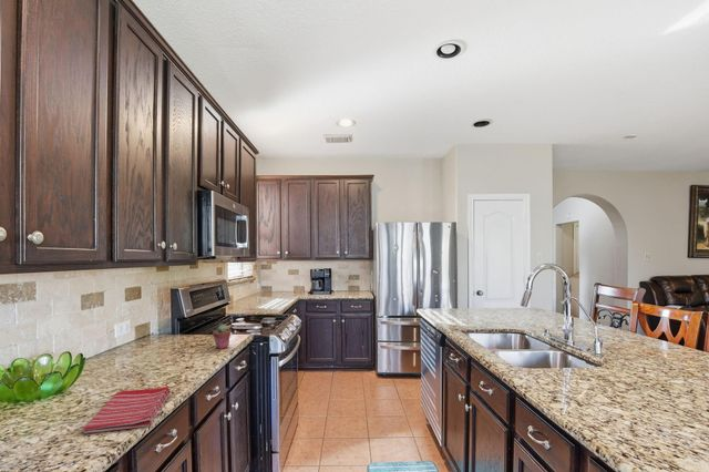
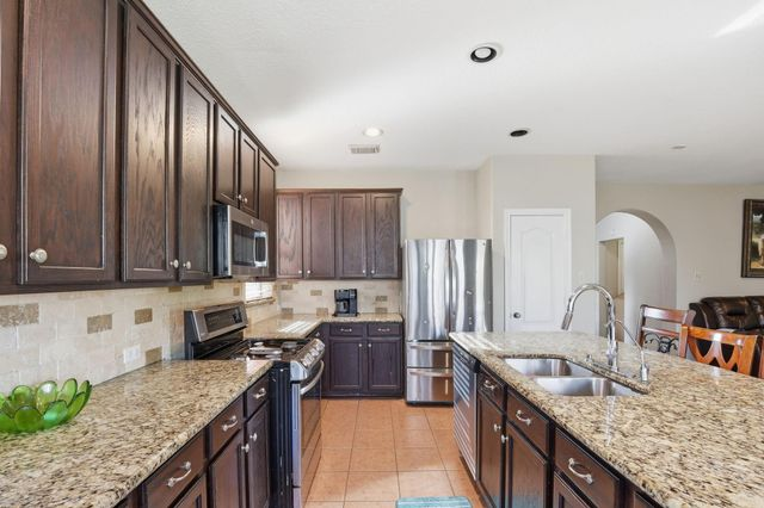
- dish towel (131, 407)
- potted succulent (222, 335)
